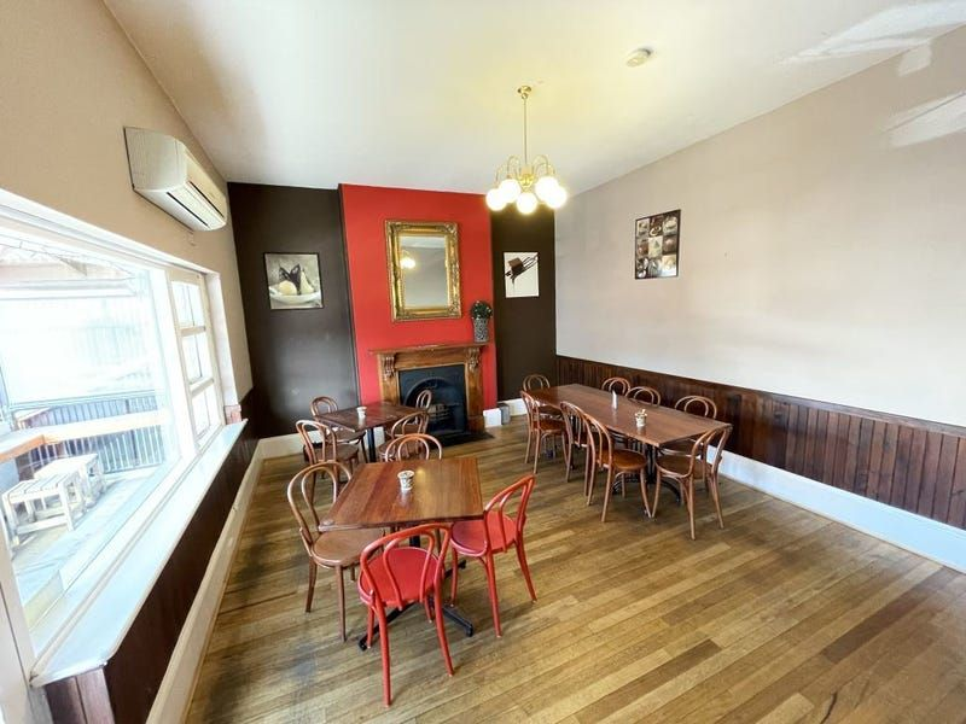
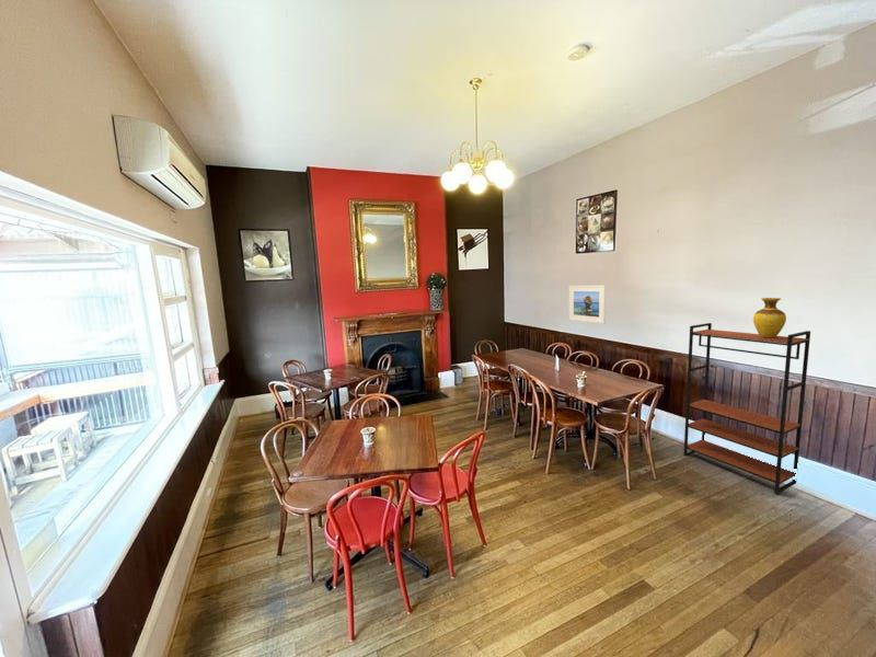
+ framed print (586, 303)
+ bookshelf (736, 407)
+ vase (769, 318)
